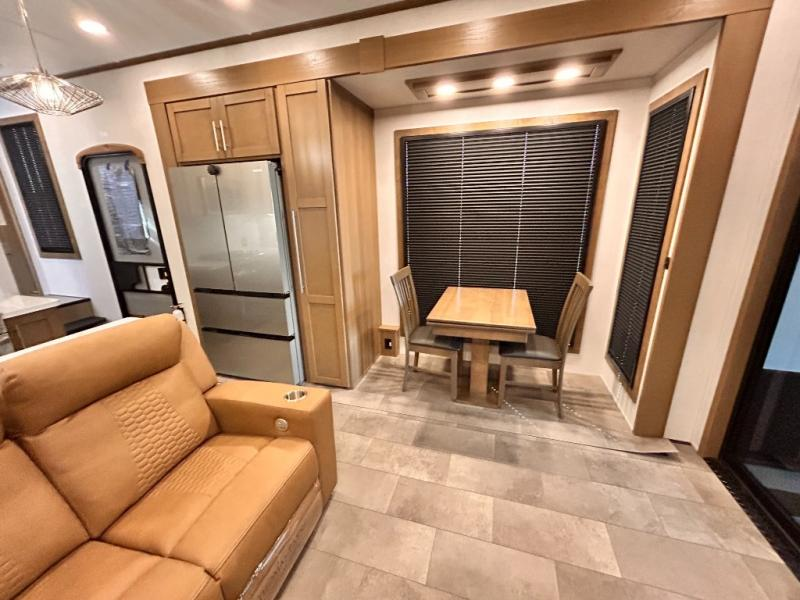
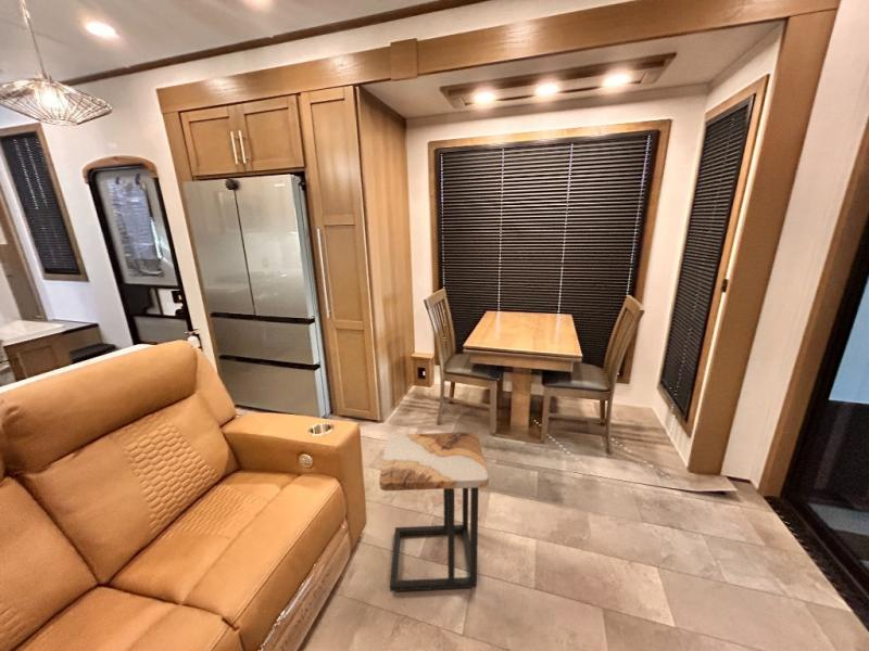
+ side table (444, 508)
